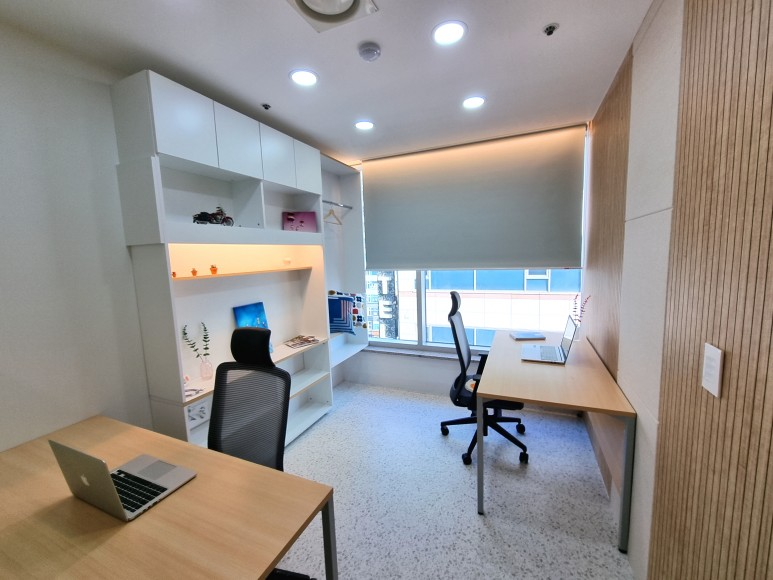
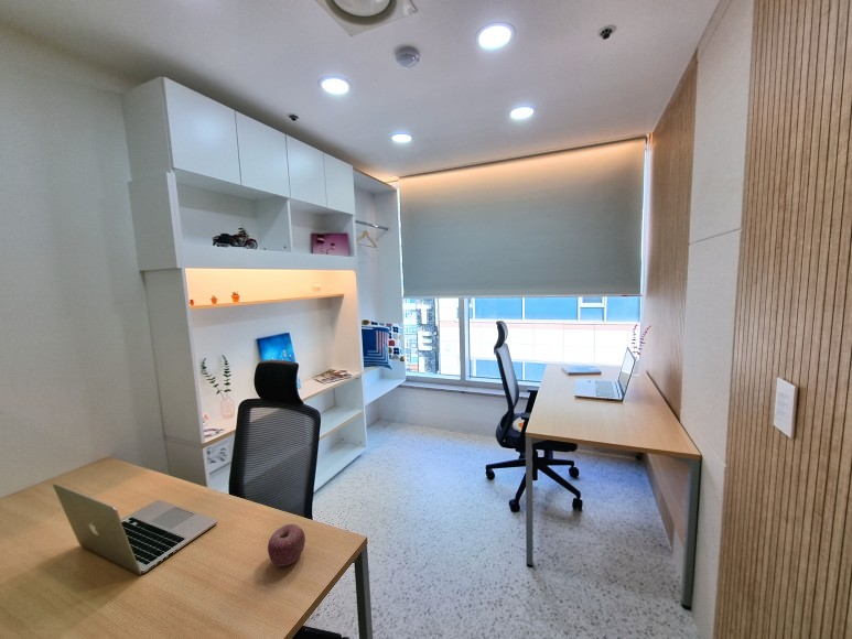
+ apple (287, 545)
